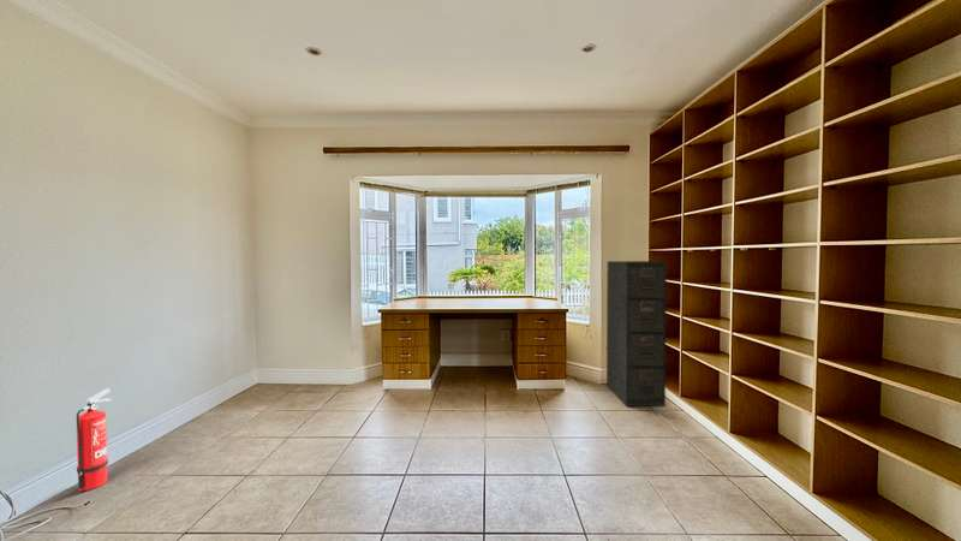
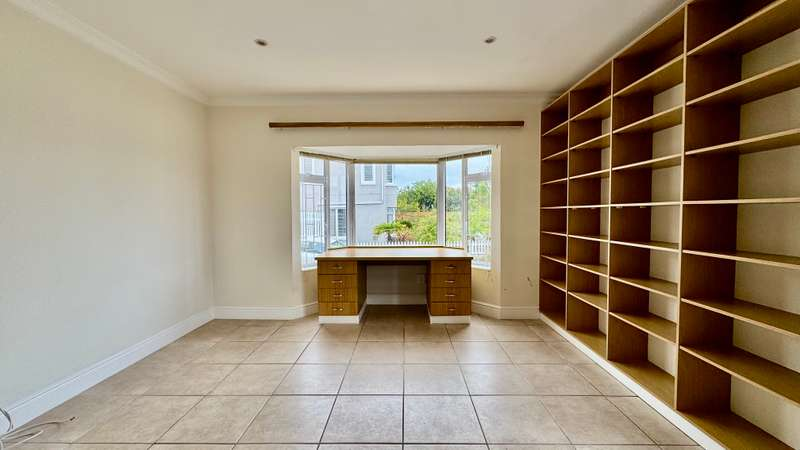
- fire extinguisher (95, 438)
- filing cabinet (634, 328)
